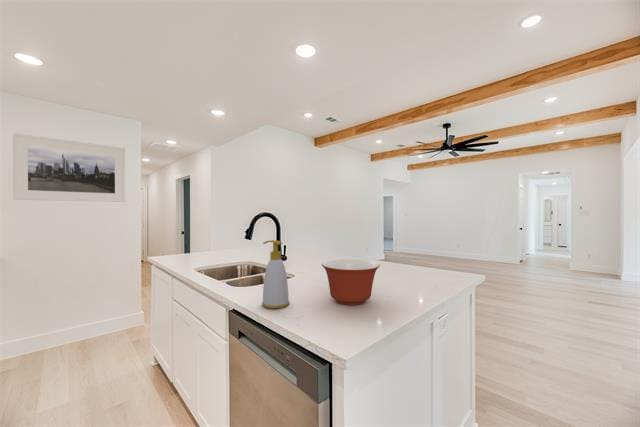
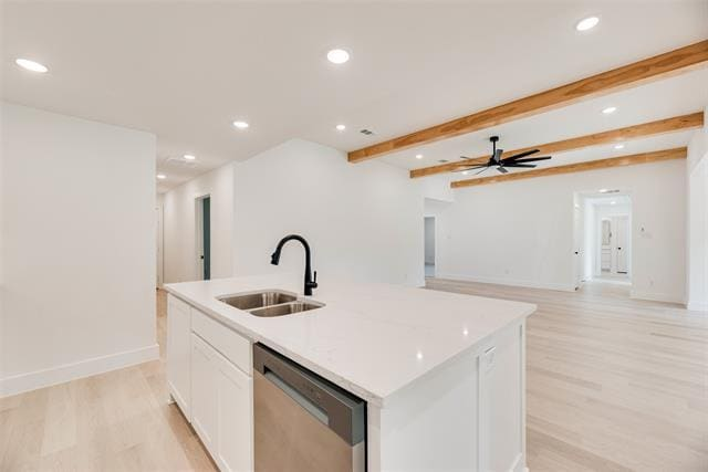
- mixing bowl (350, 282)
- soap bottle (275, 272)
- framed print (74, 171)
